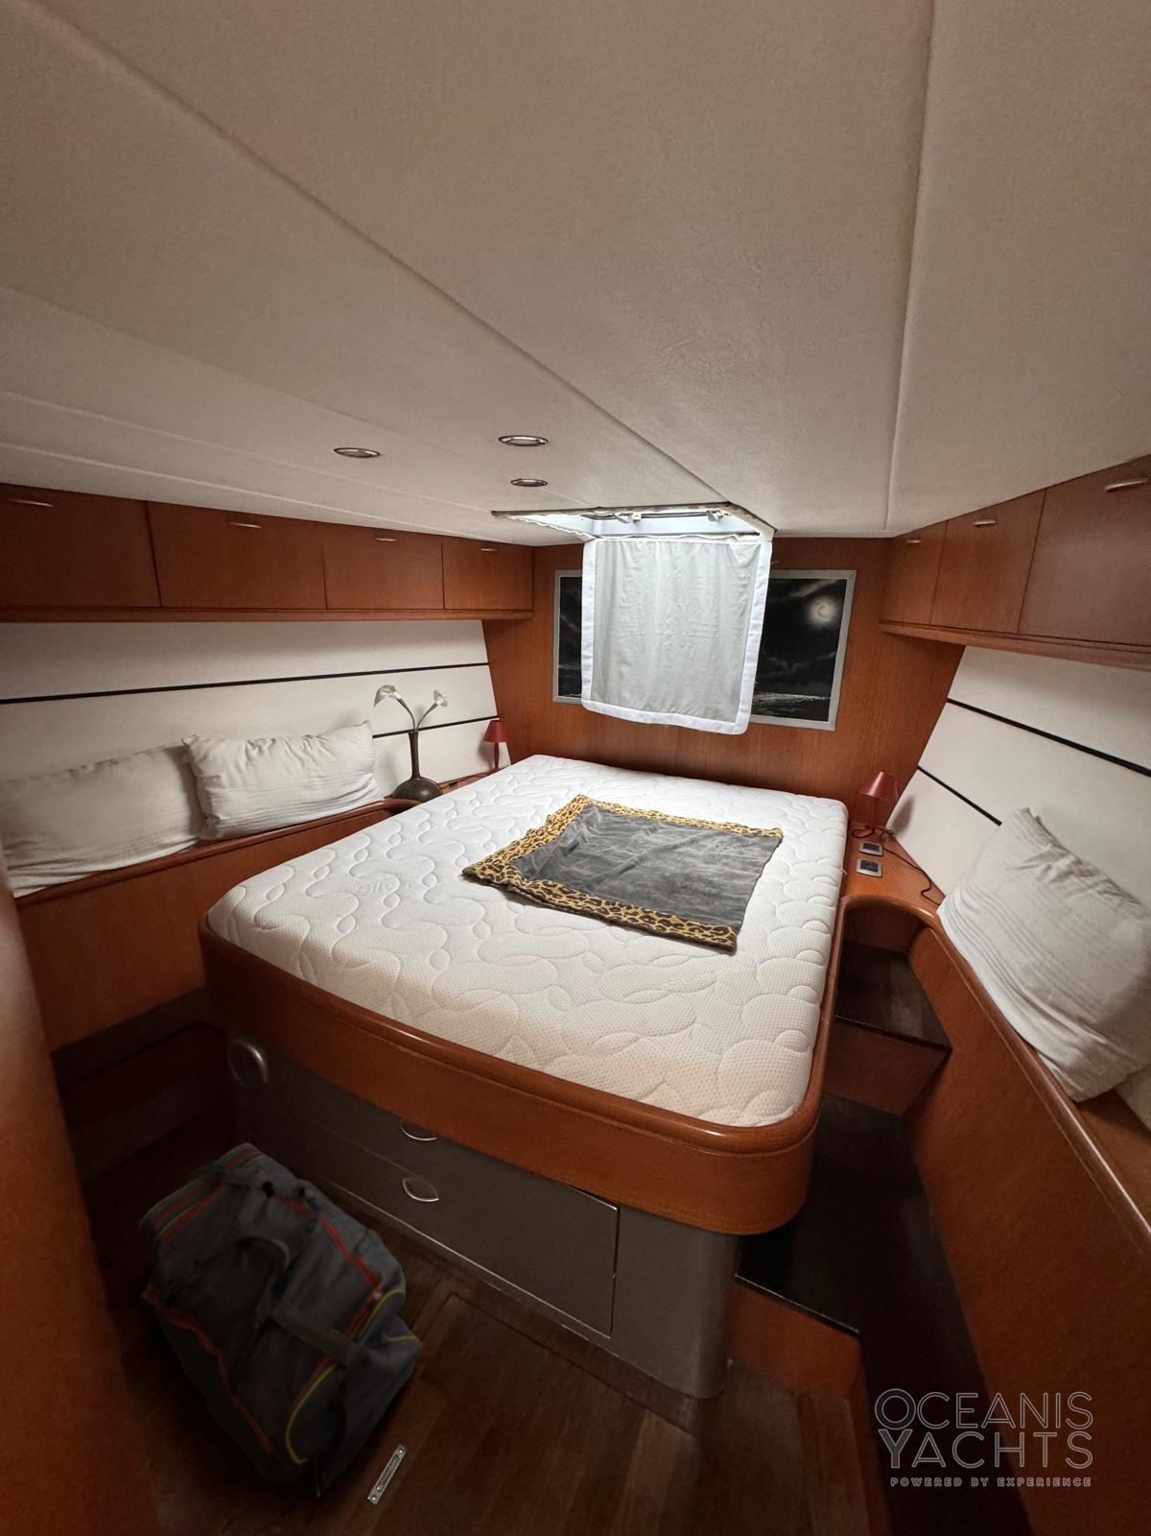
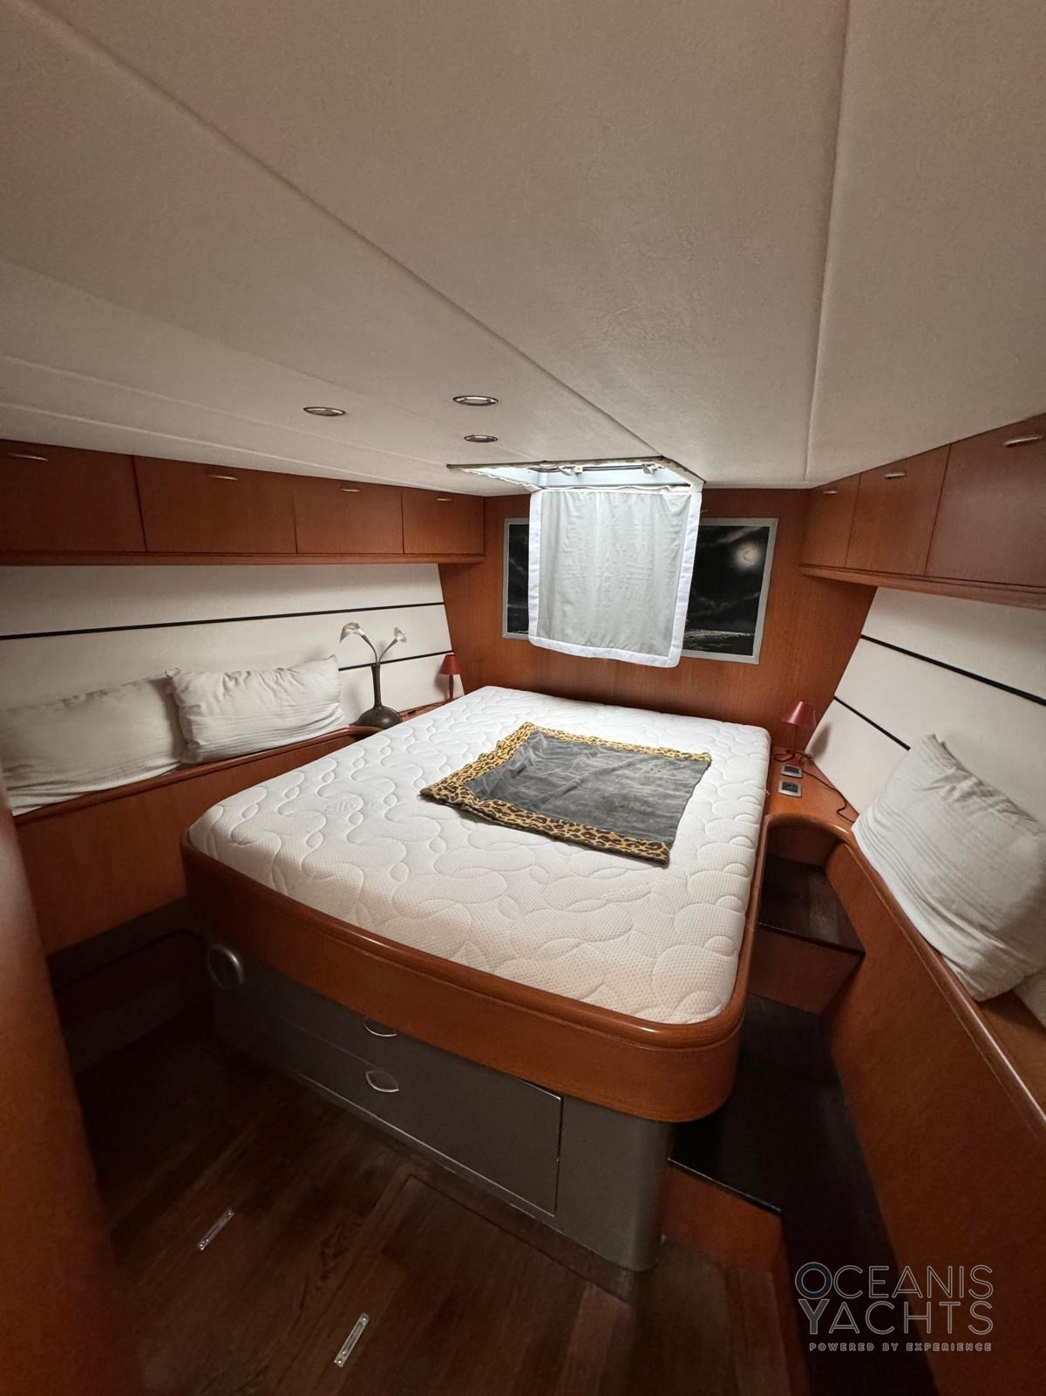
- duffel bag (276, 1268)
